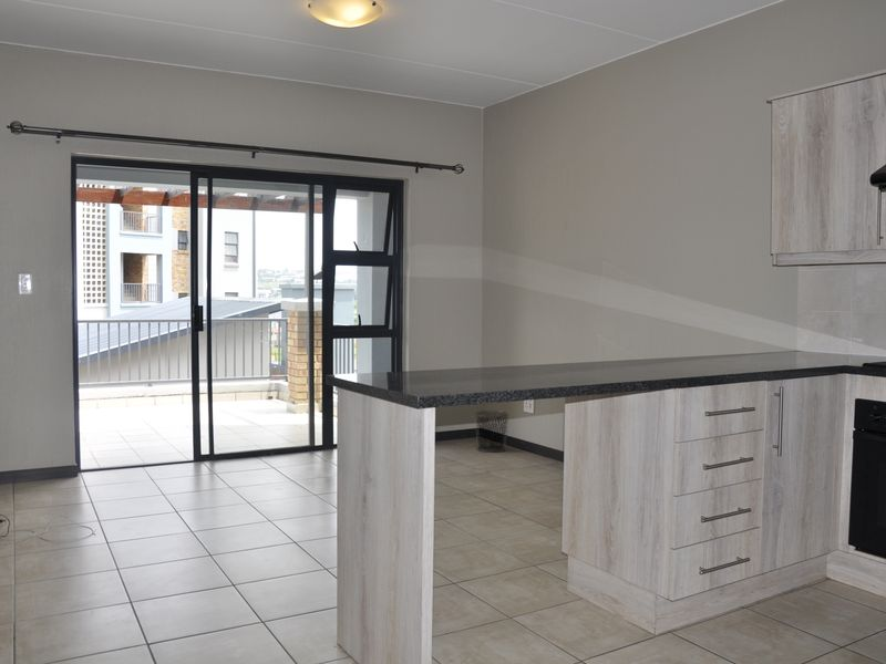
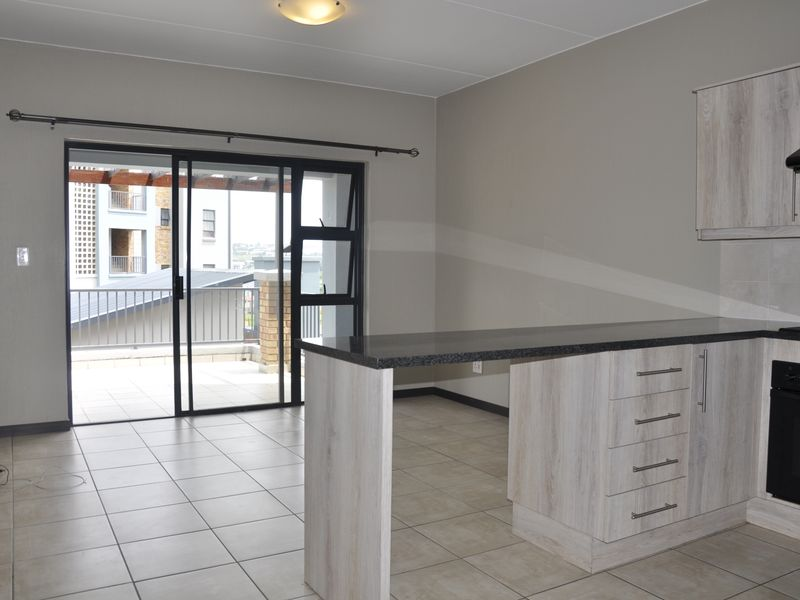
- waste bin (491, 432)
